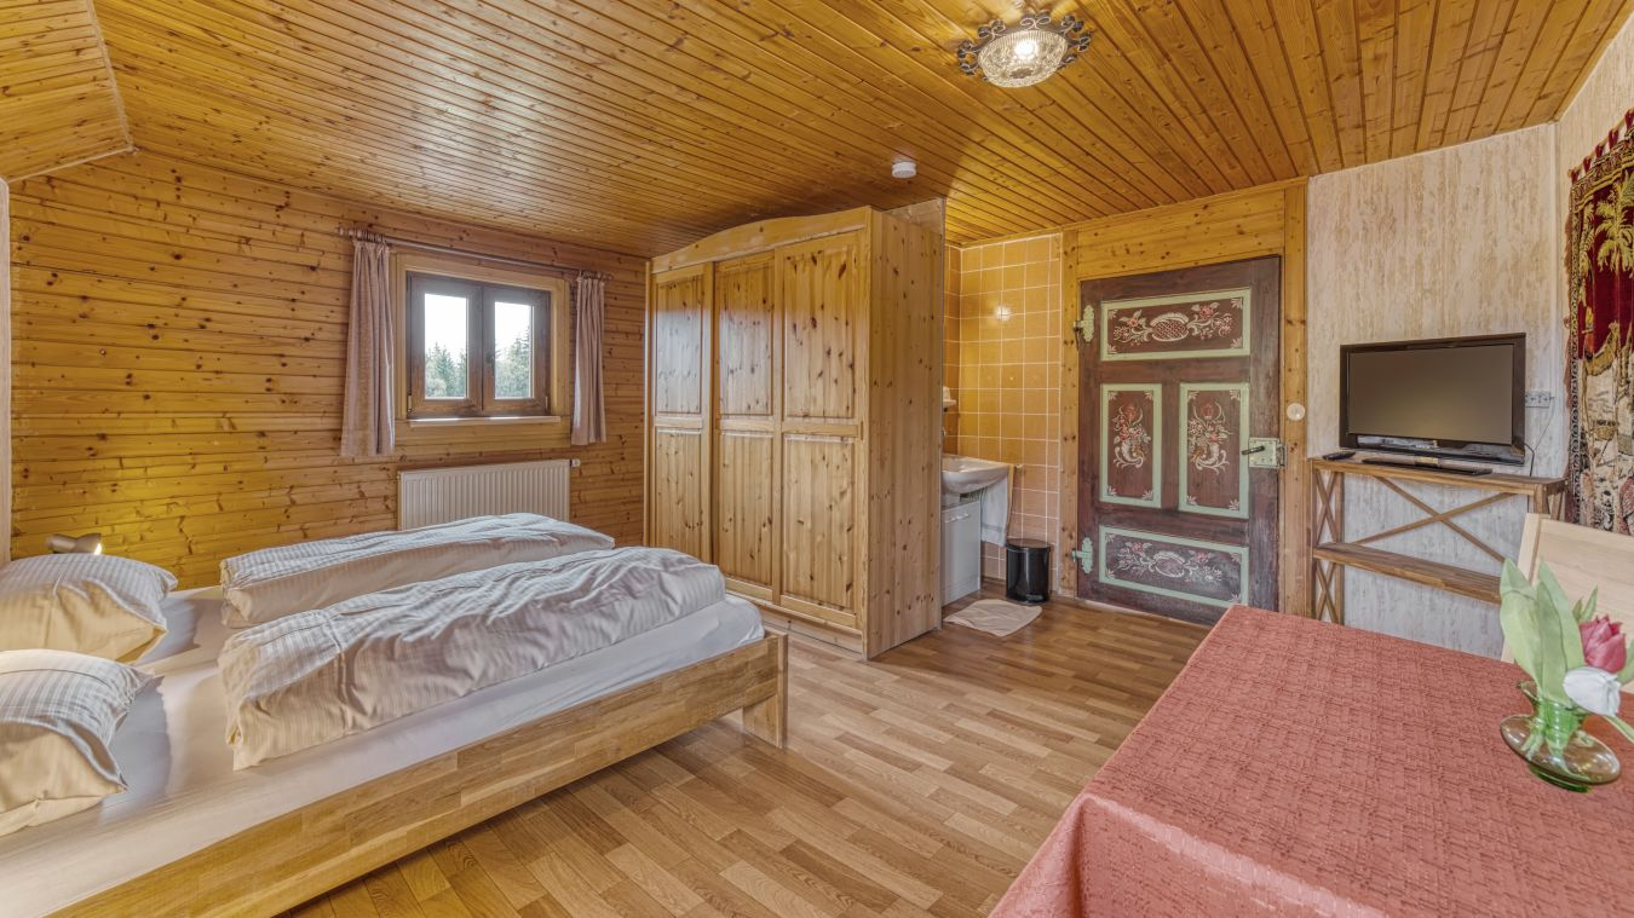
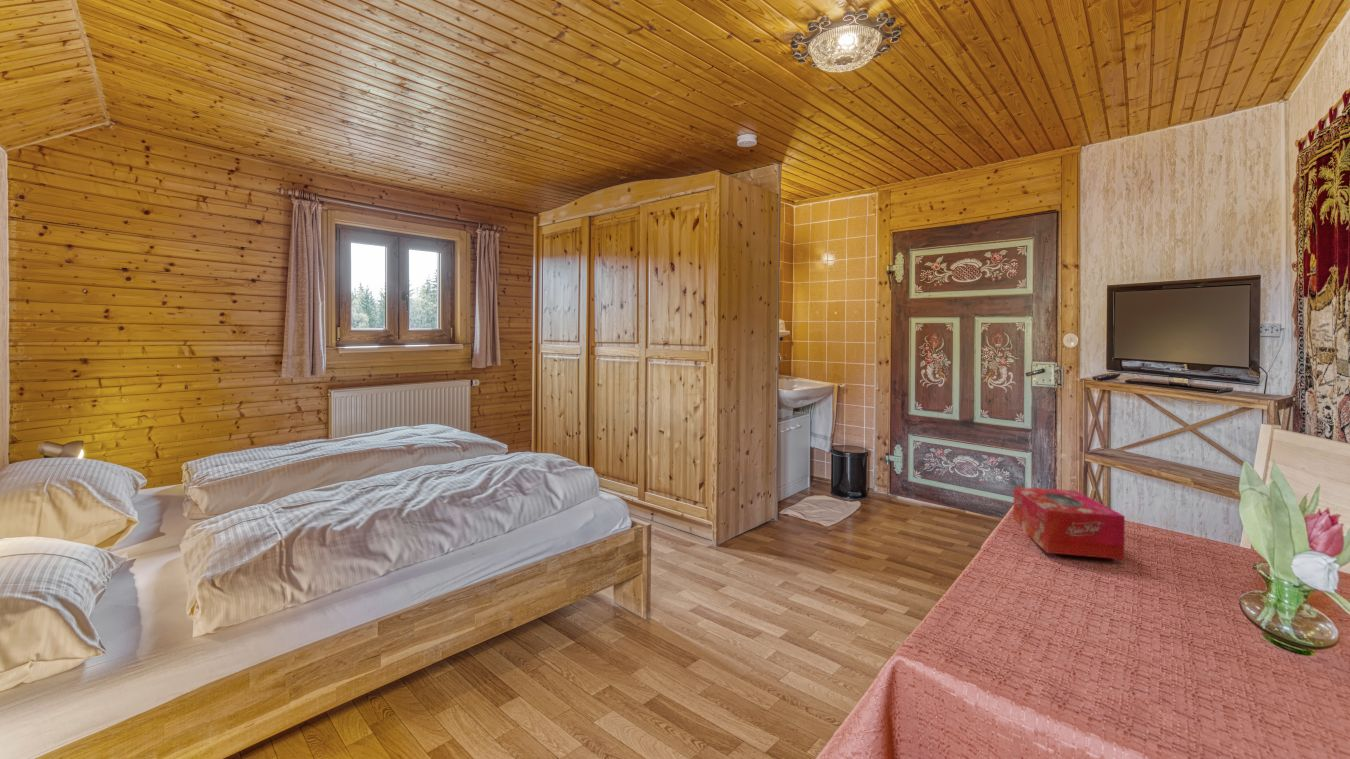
+ tissue box (1062, 519)
